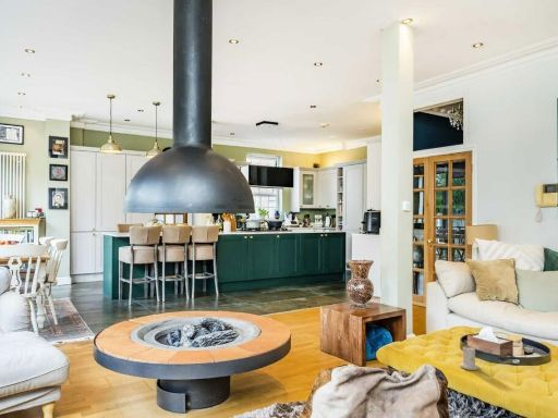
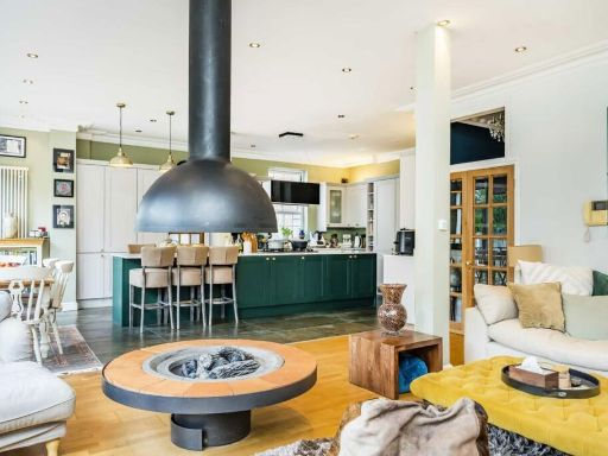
- candle (469, 356)
